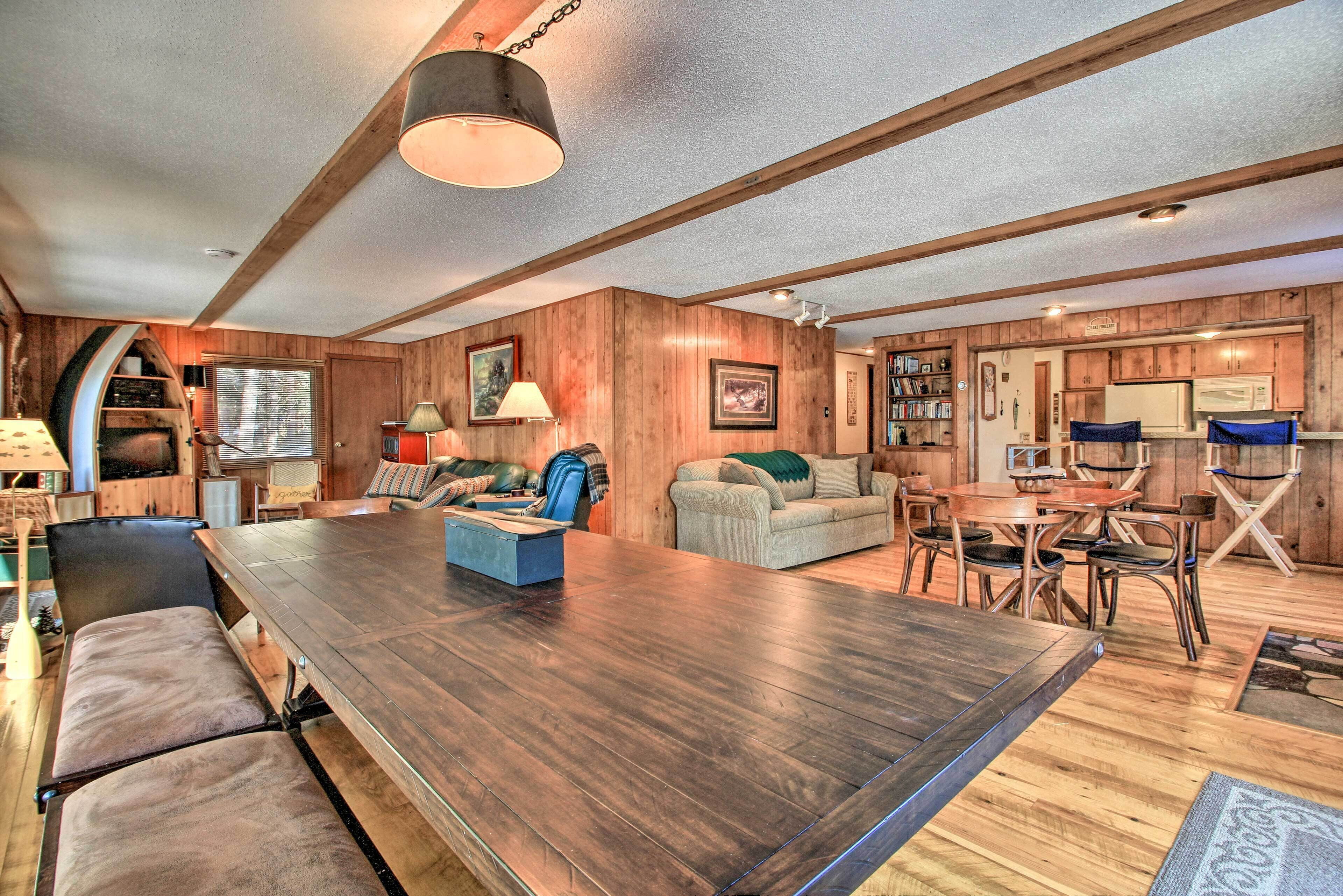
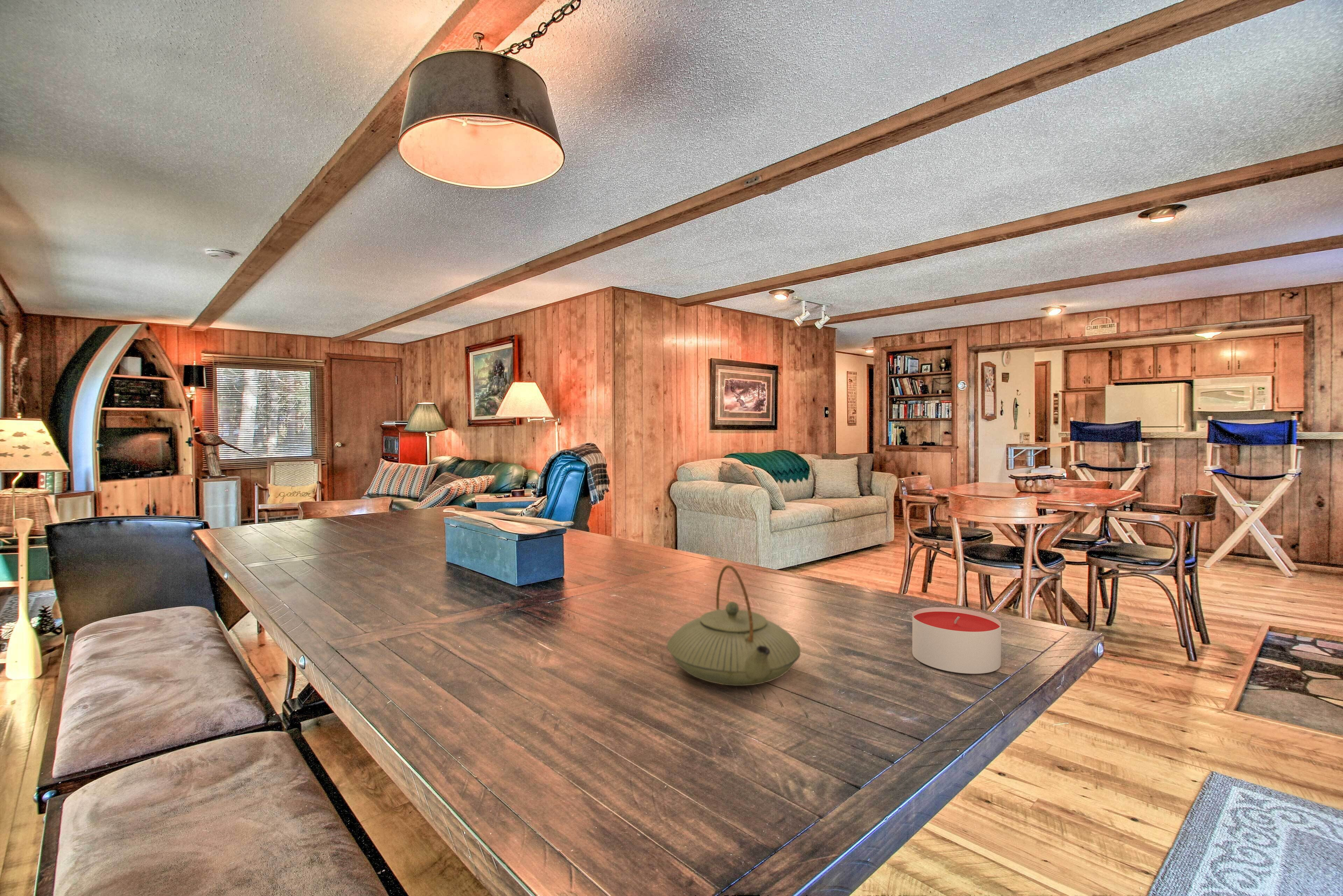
+ candle (955, 637)
+ teapot (736, 621)
